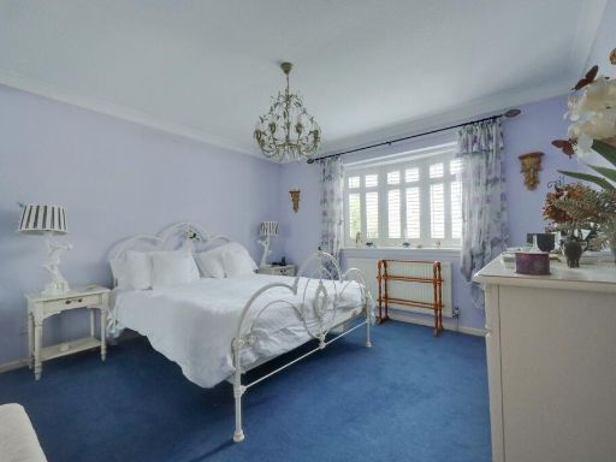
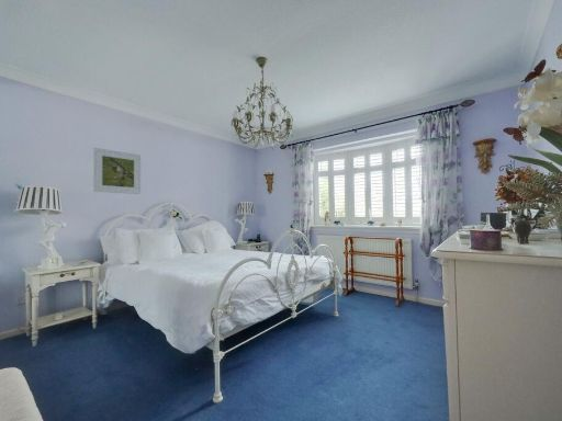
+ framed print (119, 172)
